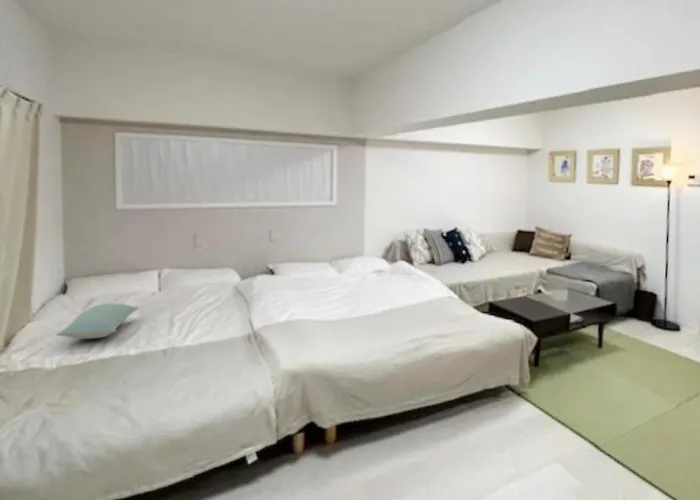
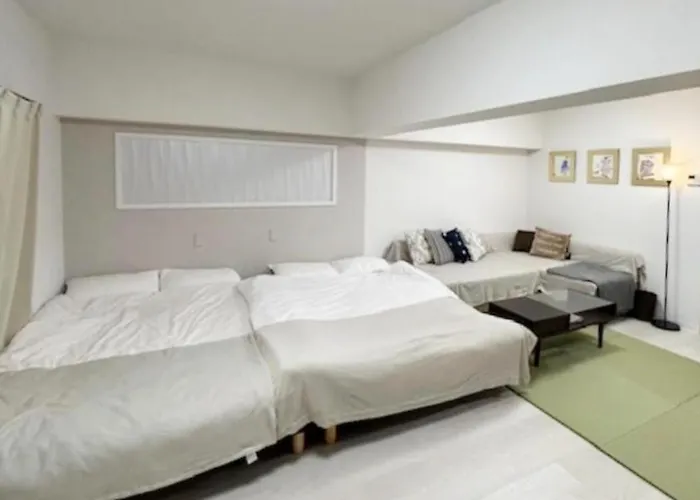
- pillow (103, 320)
